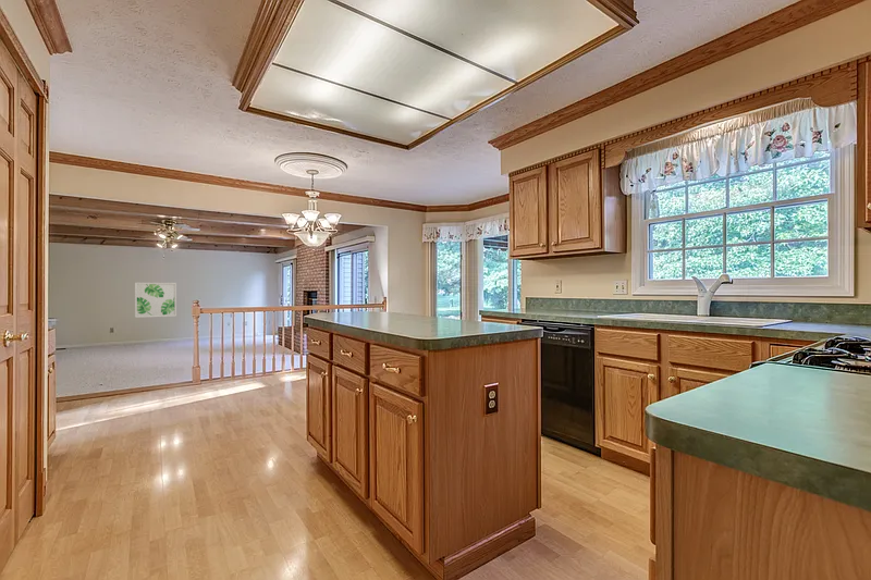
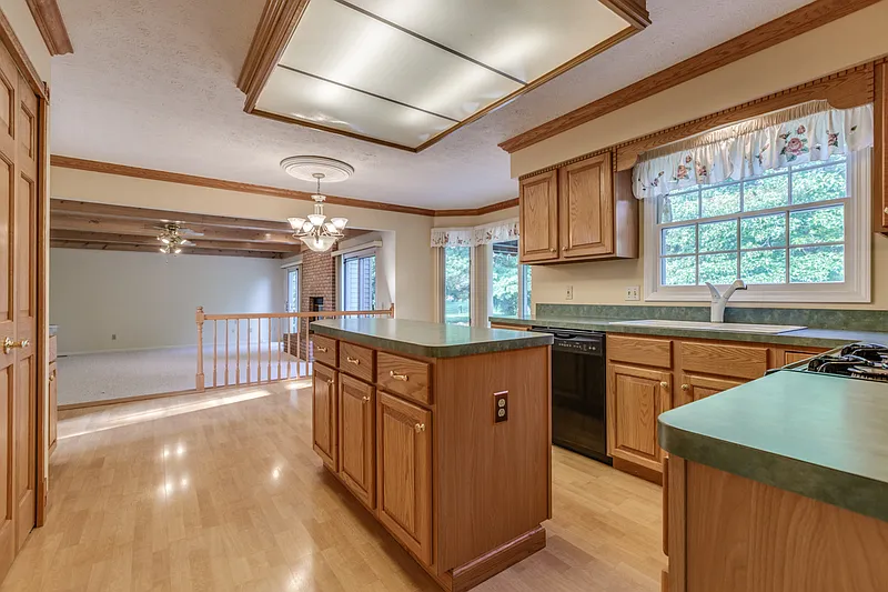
- wall art (156, 299)
